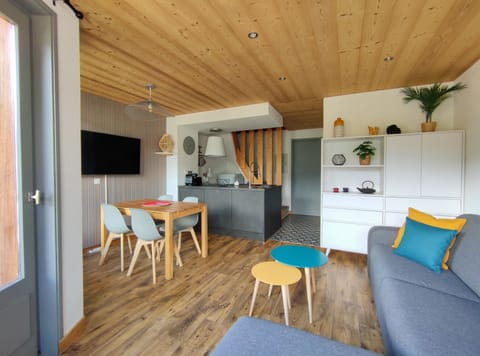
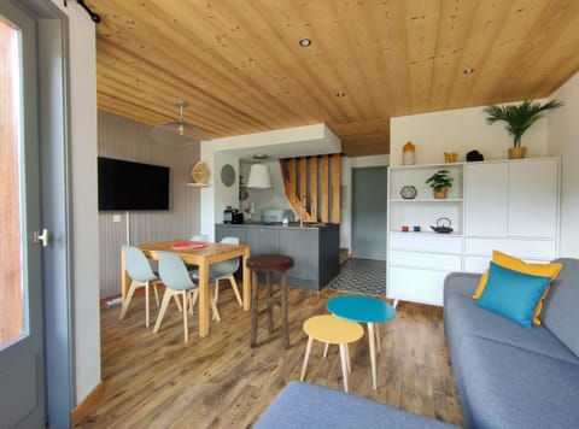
+ stool (270, 299)
